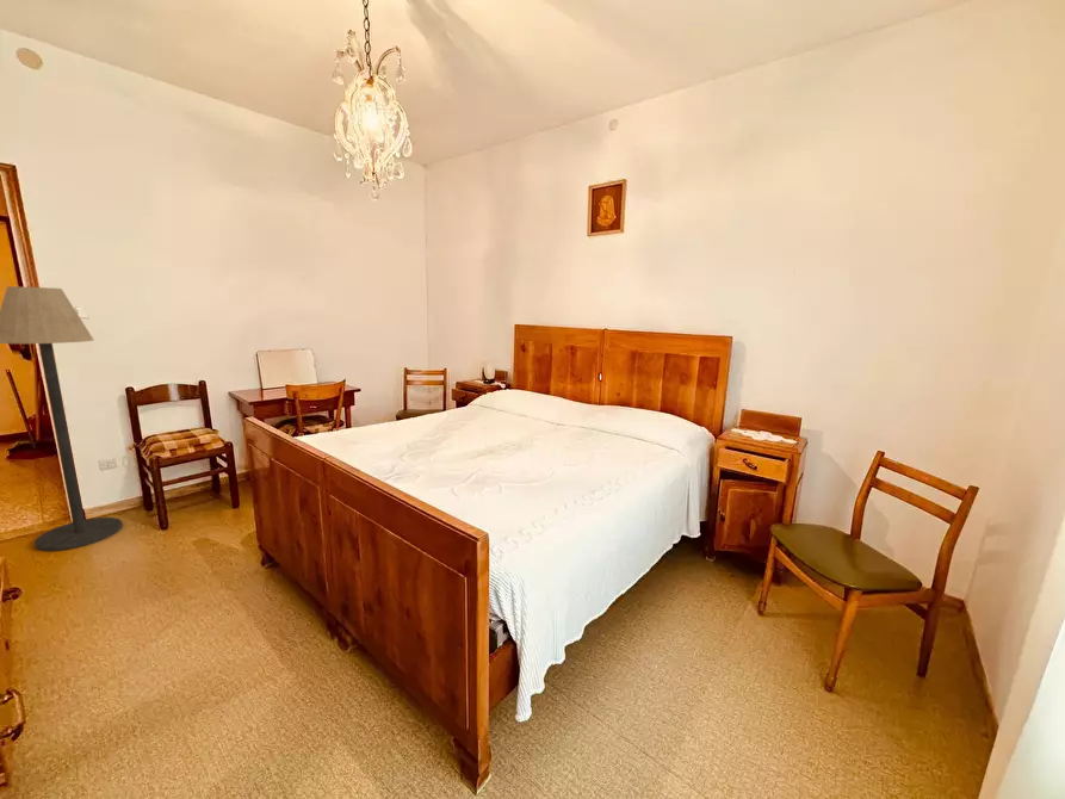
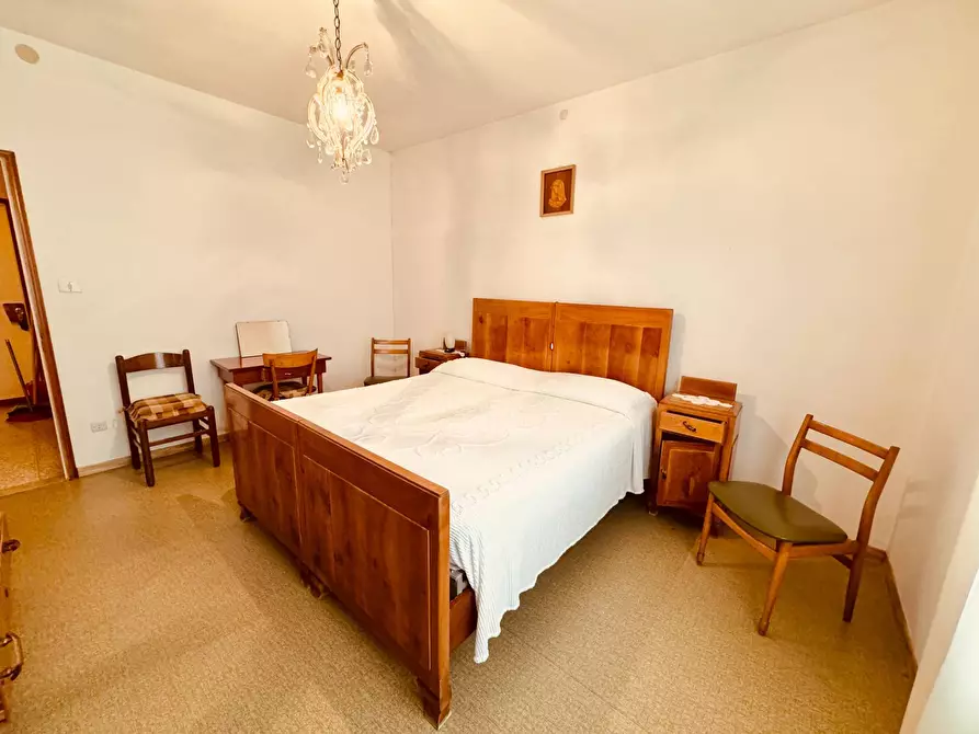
- floor lamp (58, 417)
